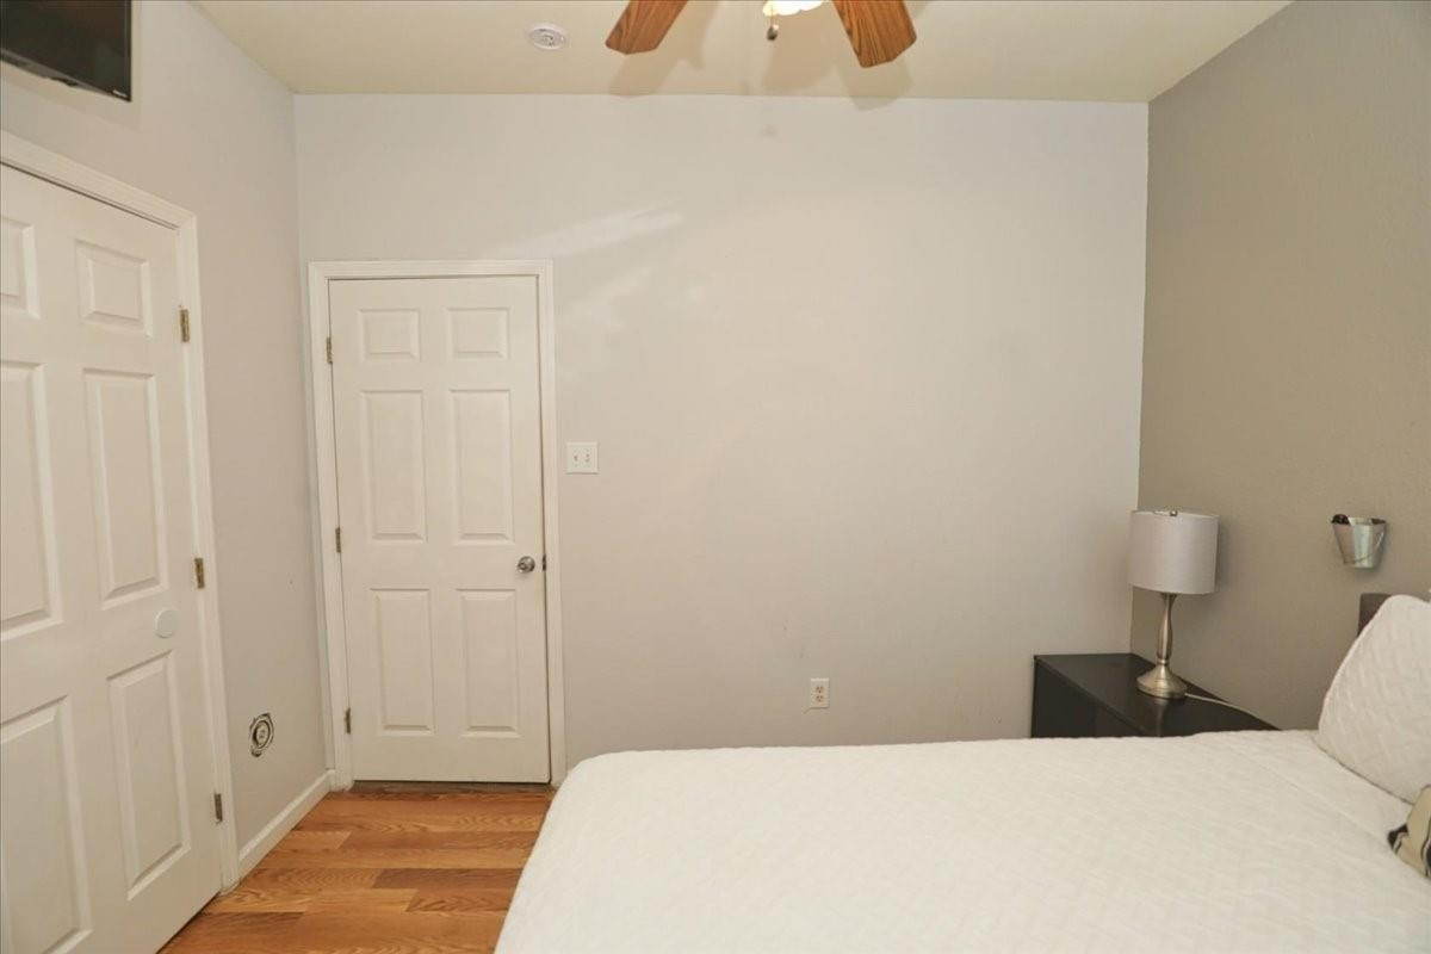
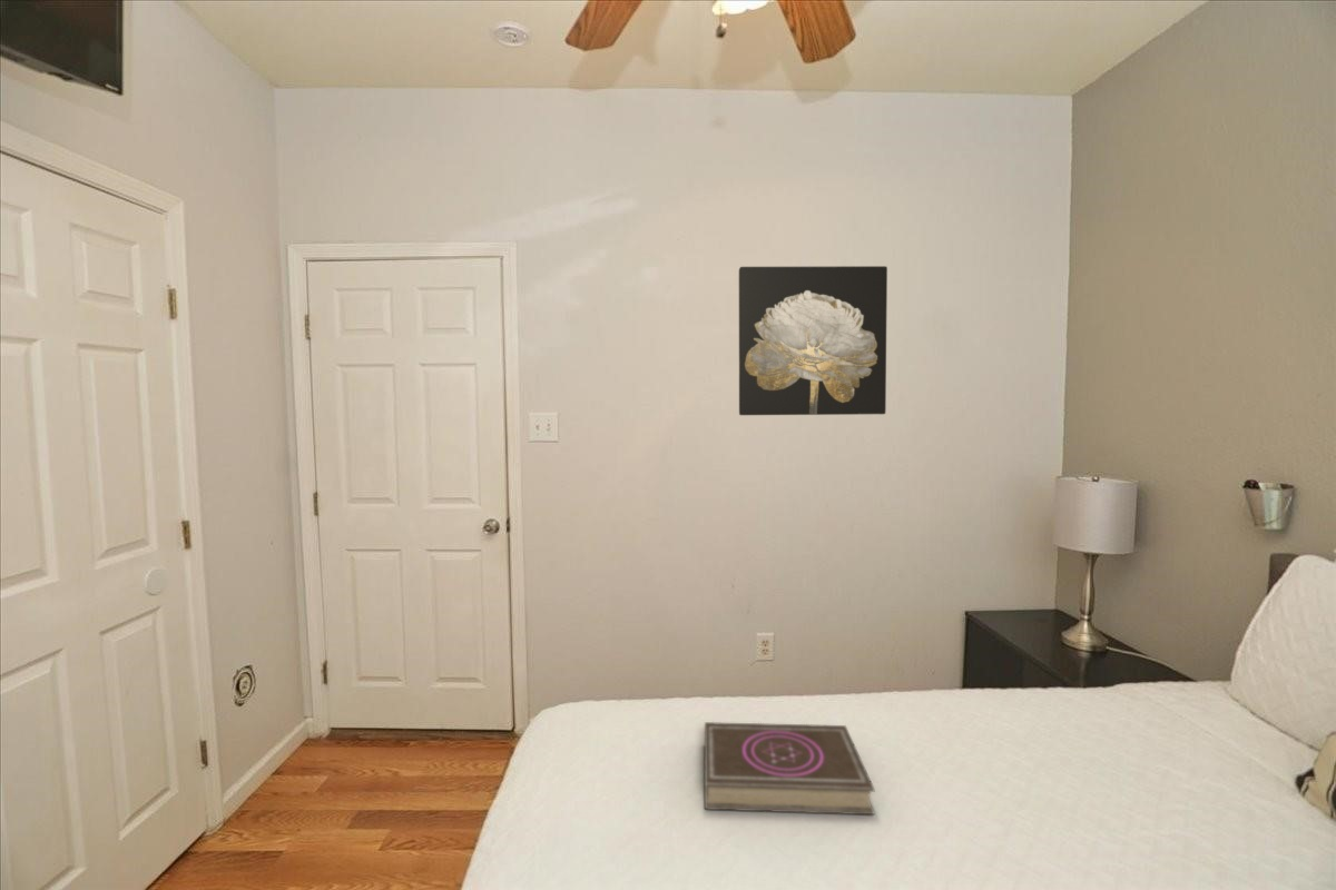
+ wall art (812, 342)
+ book (780, 763)
